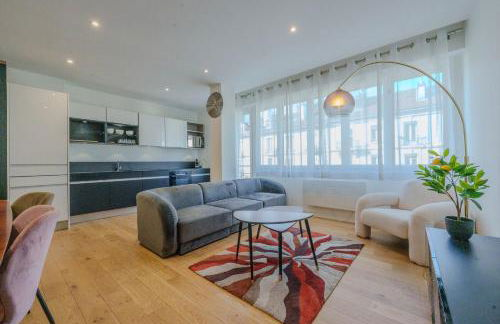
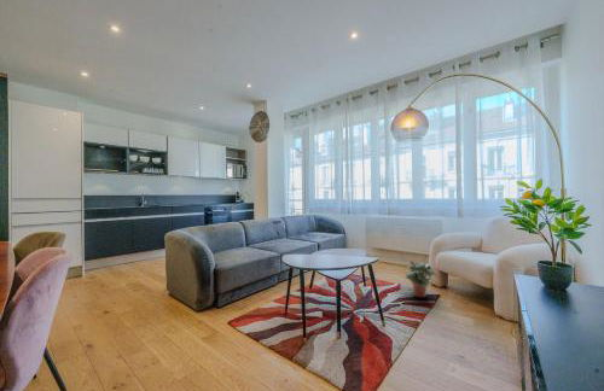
+ potted plant (419, 278)
